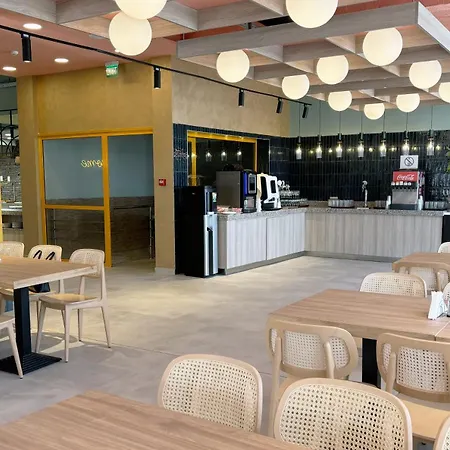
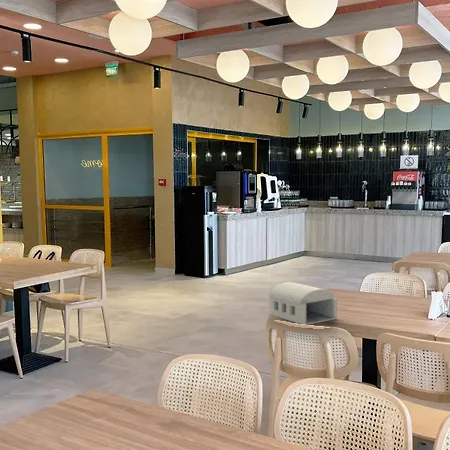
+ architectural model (302, 301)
